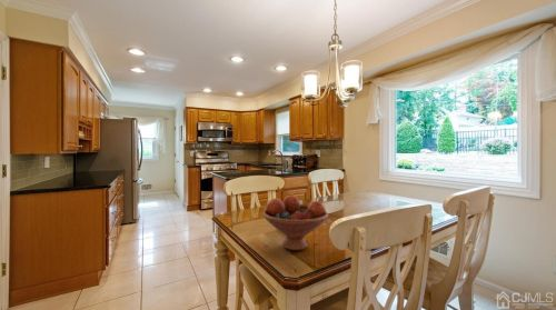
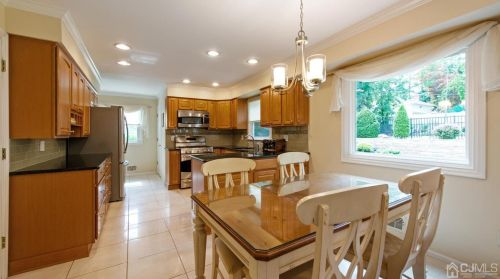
- fruit bowl (295, 222)
